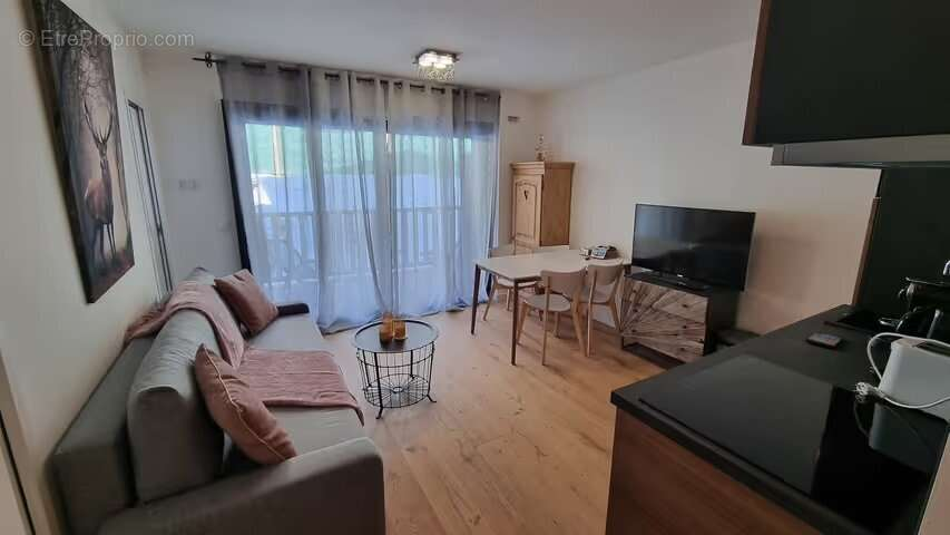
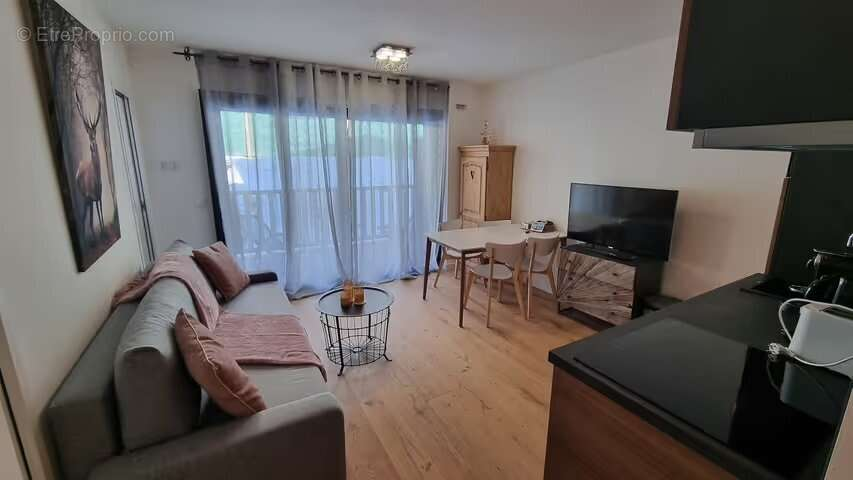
- smartphone (824, 339)
